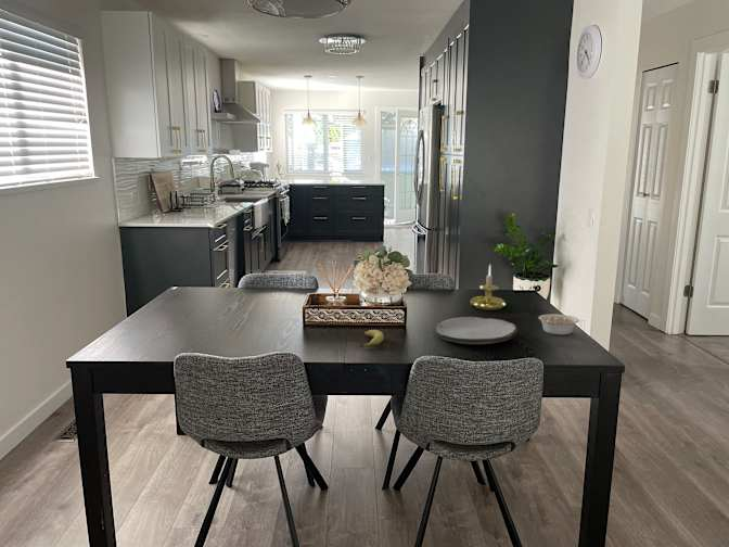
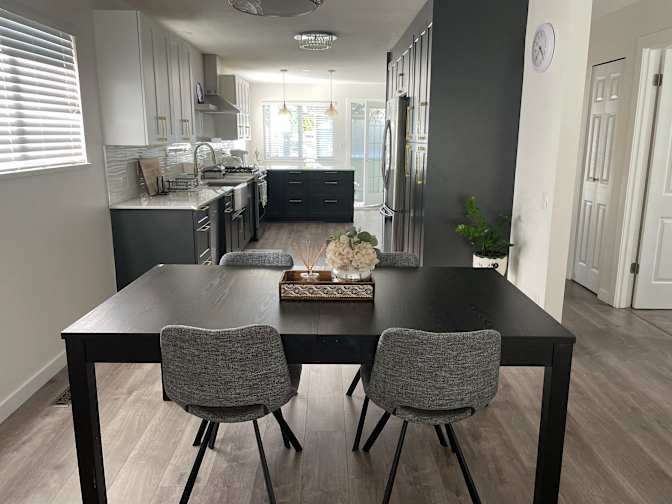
- legume (560, 323)
- fruit (372, 336)
- candle holder (488, 284)
- plate (475, 331)
